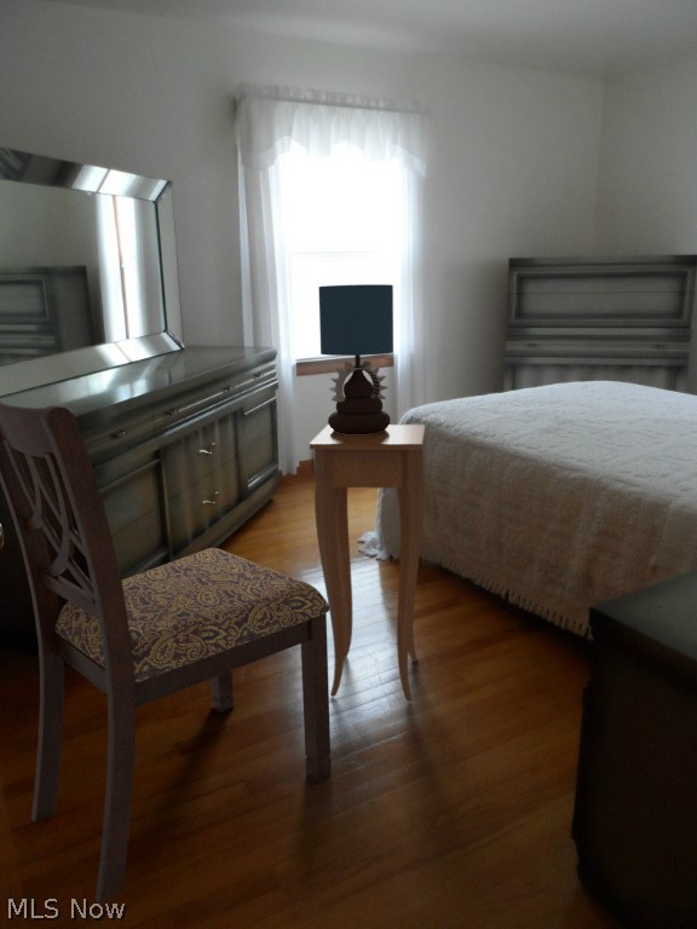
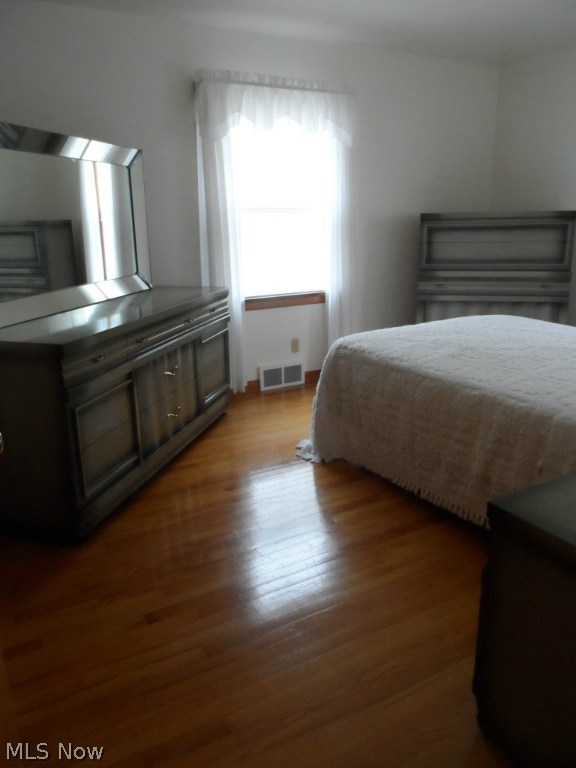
- table lamp (357, 358)
- side table (350, 562)
- chair (167, 600)
